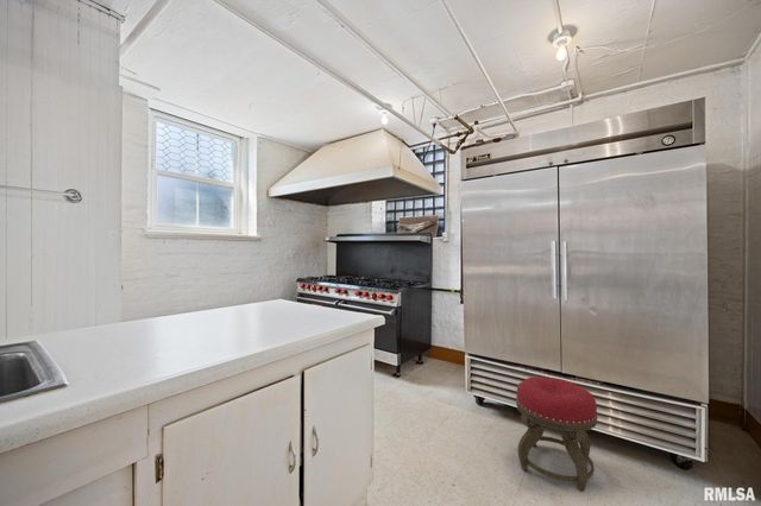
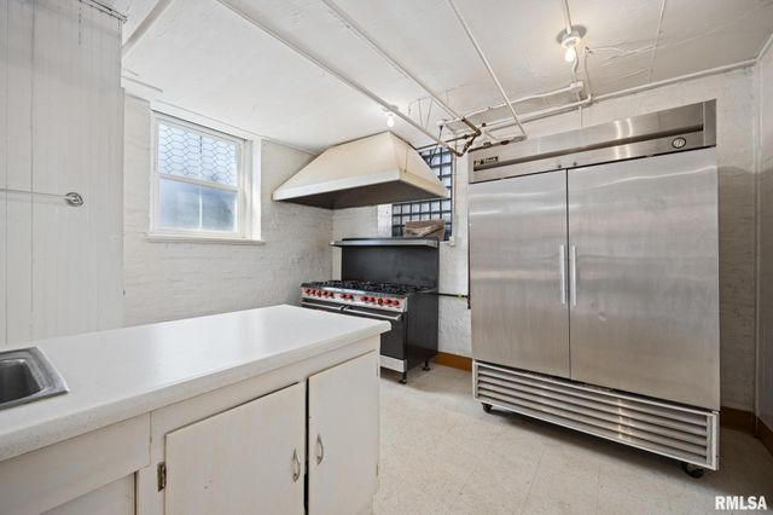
- stool (554, 425)
